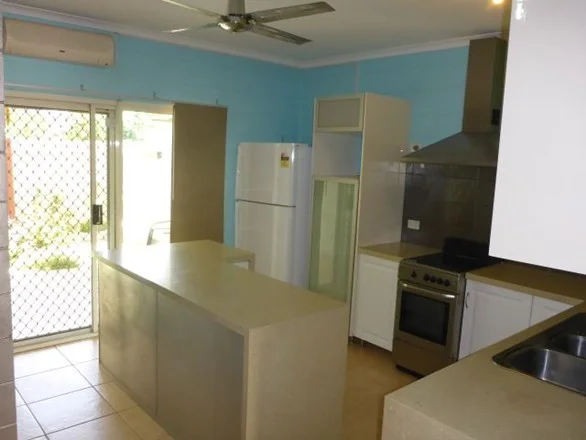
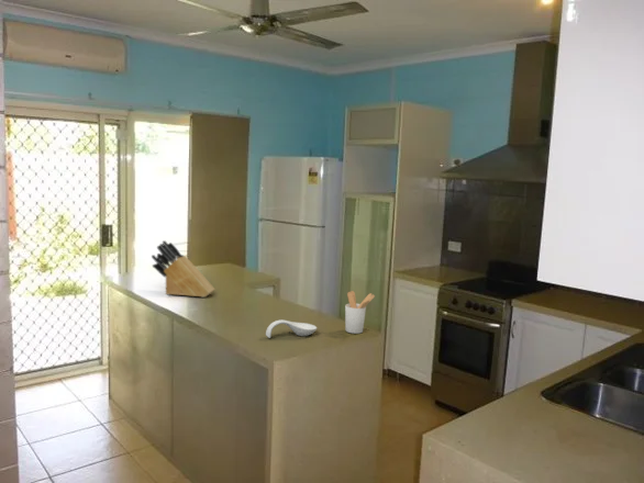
+ utensil holder (359, 312)
+ knife block (182, 267)
+ spoon rest (291, 327)
